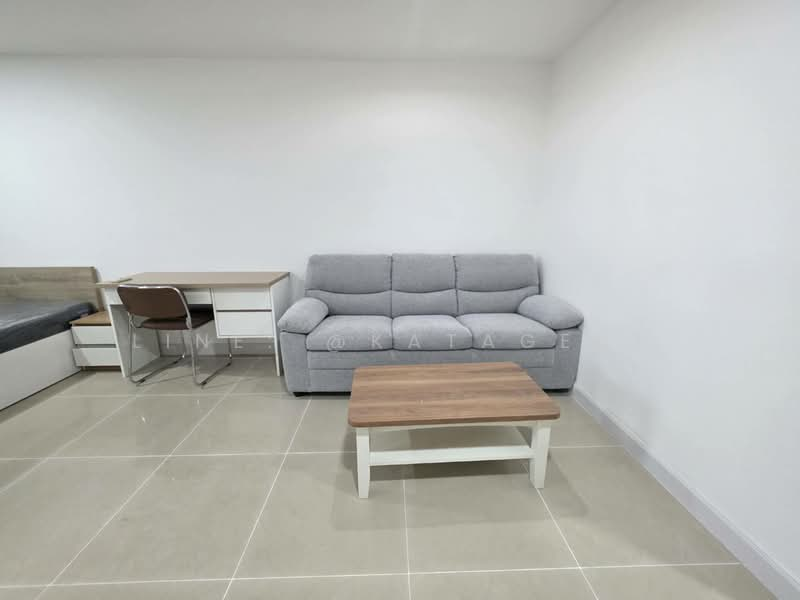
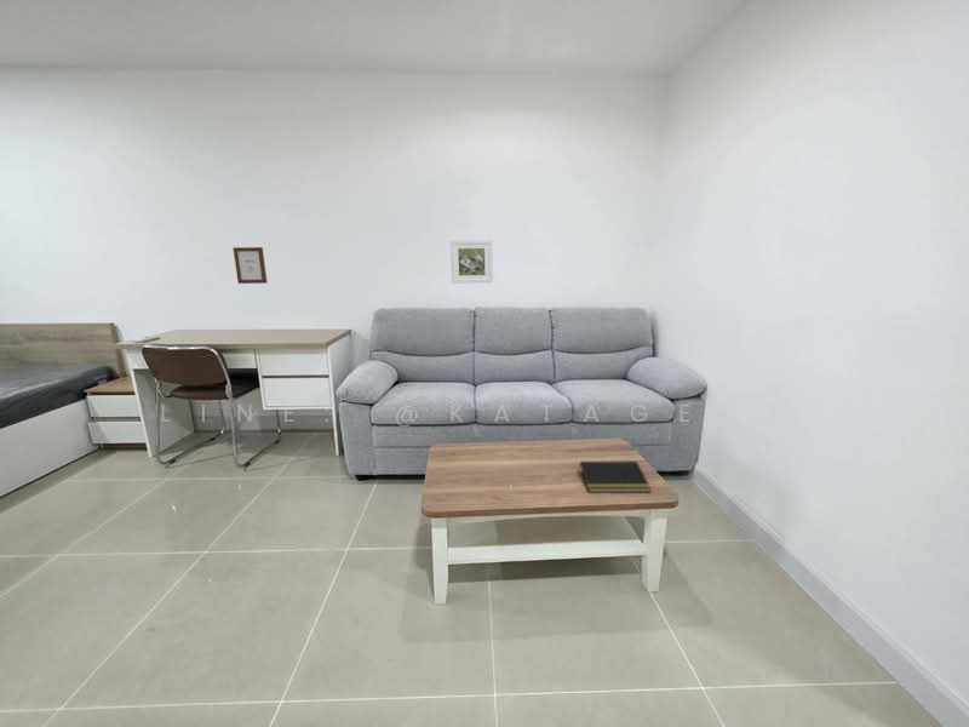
+ picture frame (250, 265)
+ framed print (471, 262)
+ notepad (613, 475)
